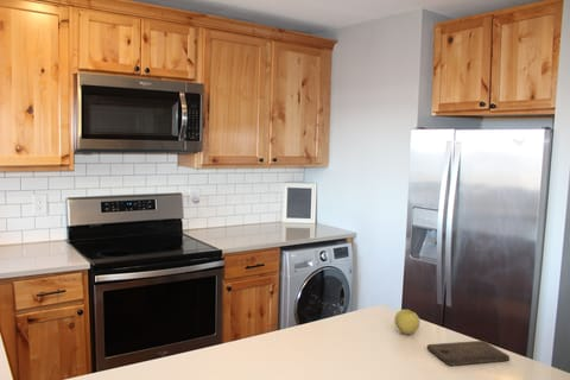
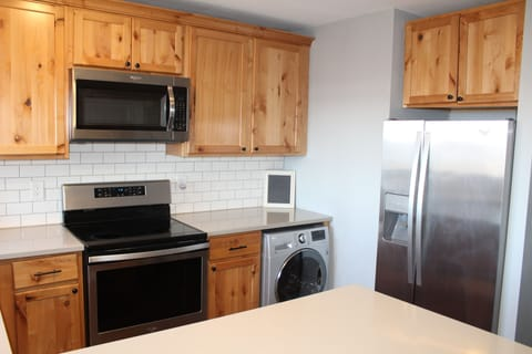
- apple (406, 322)
- cutting board (467, 352)
